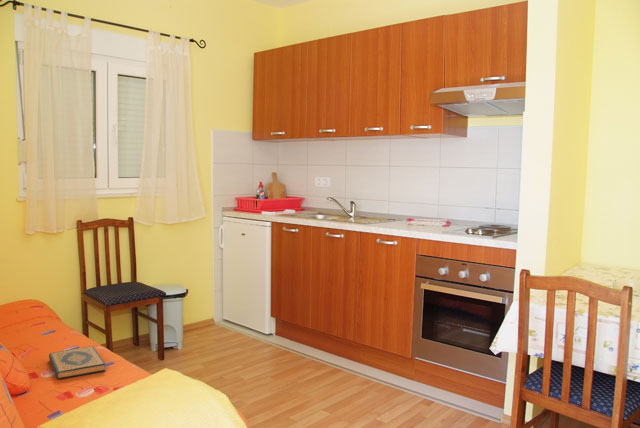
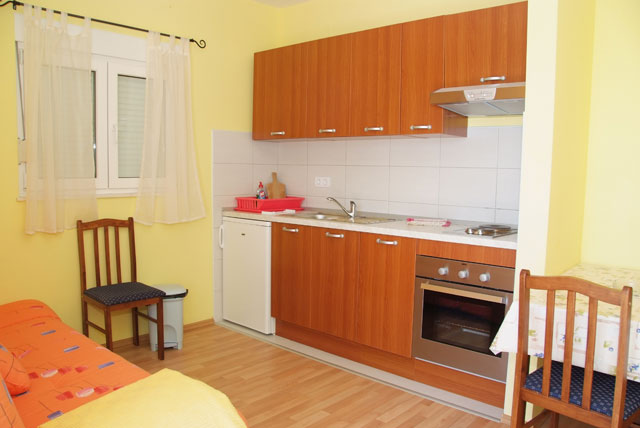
- hardback book (76, 361)
